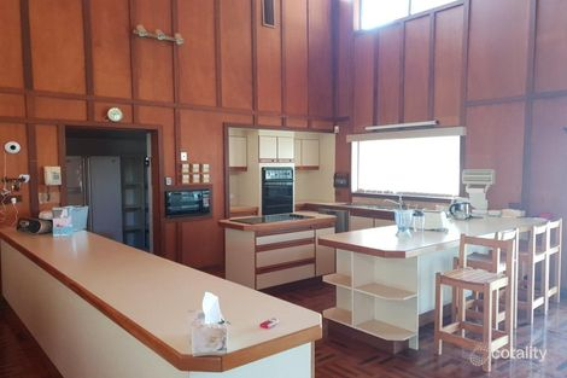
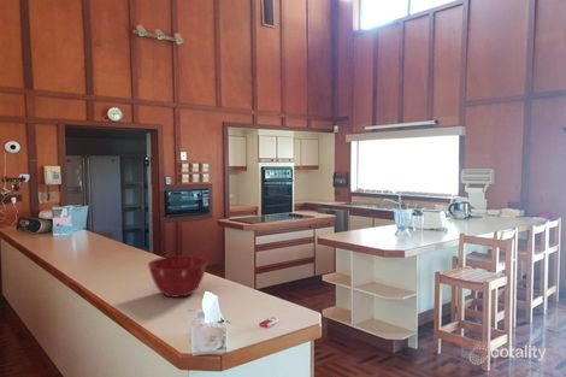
+ mixing bowl (178, 277)
